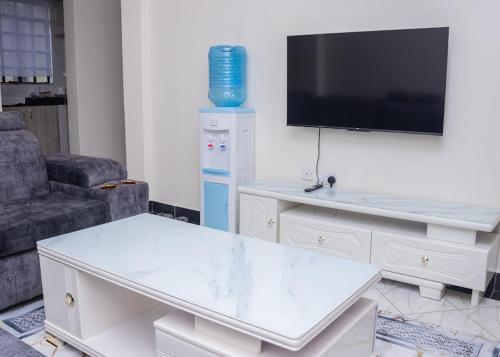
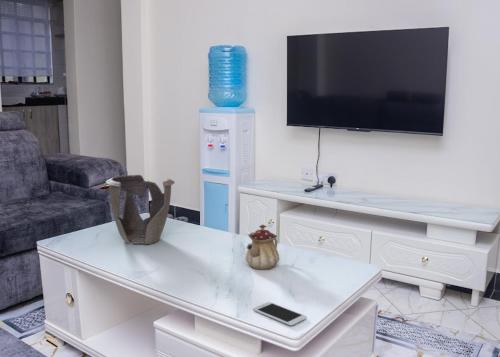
+ decorative bowl (137, 211)
+ smartphone (279, 313)
+ teapot (263, 244)
